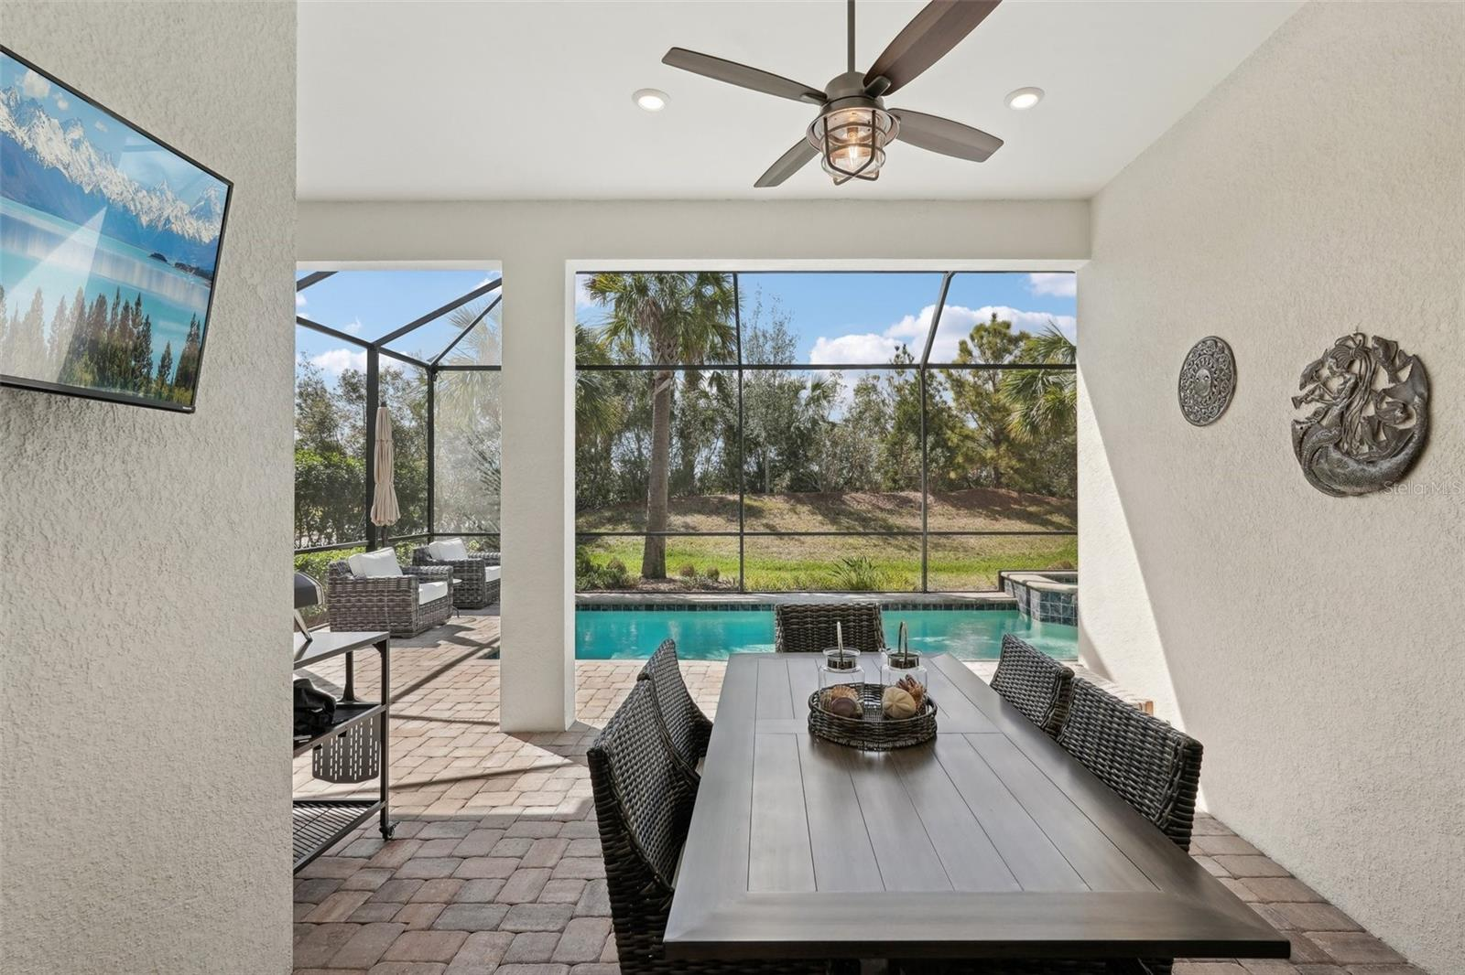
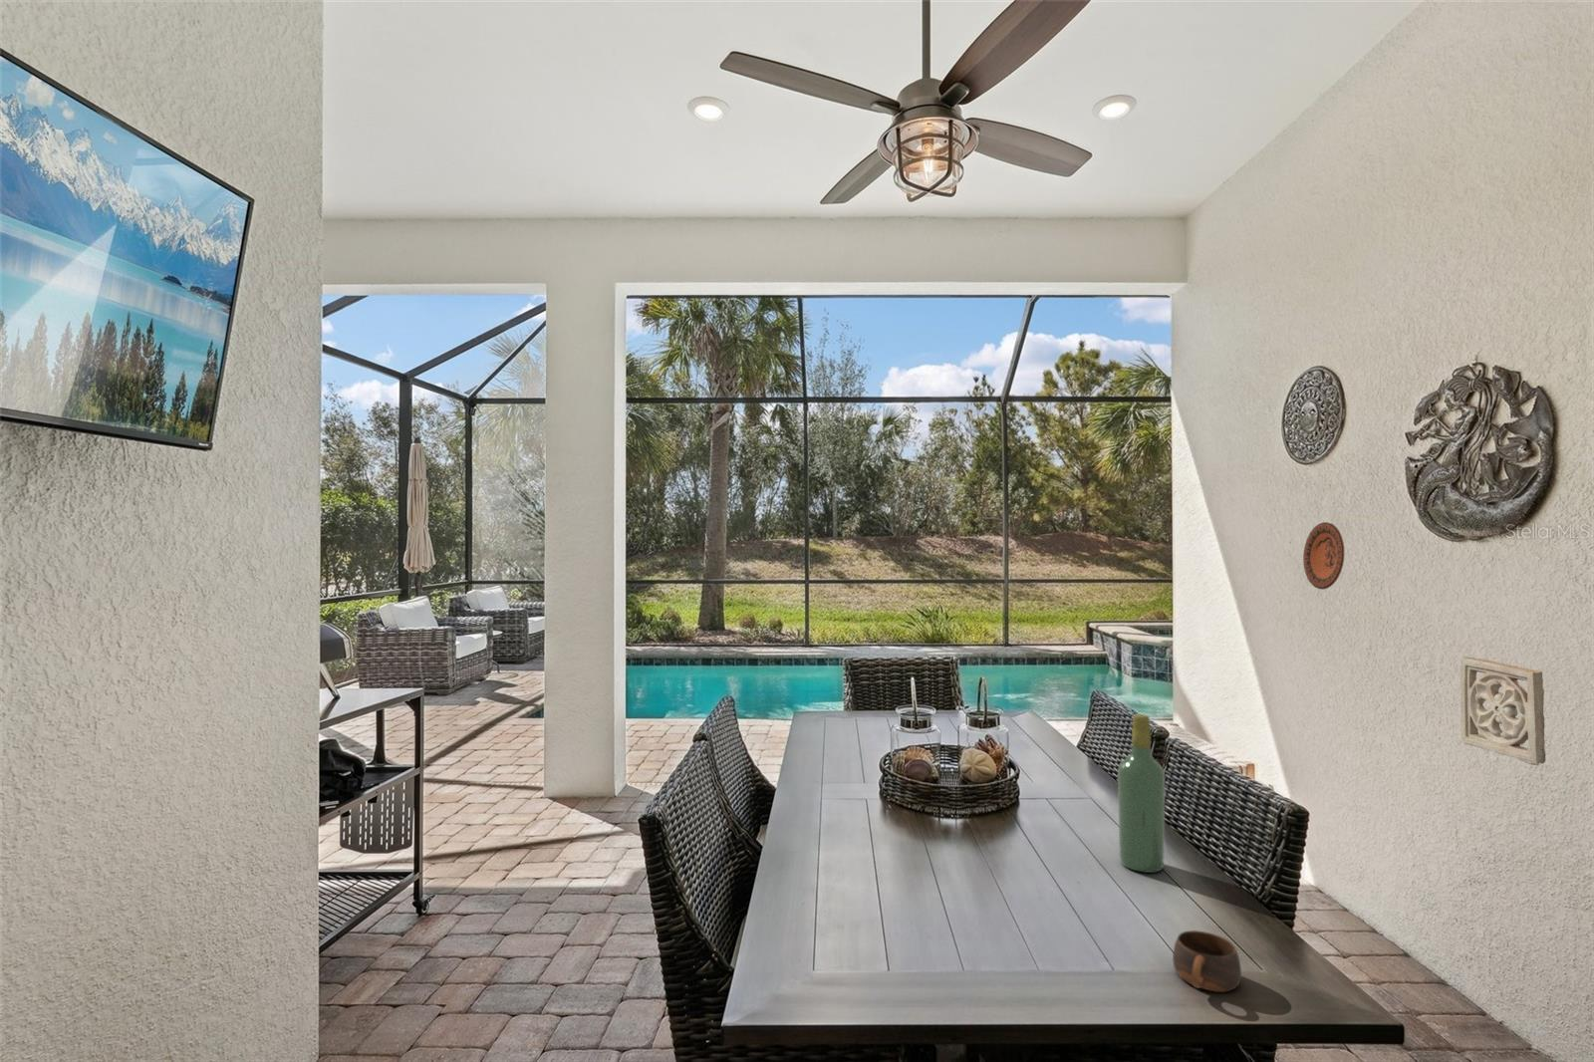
+ wall ornament (1500, 709)
+ cup (1202, 962)
+ wine bottle (1141, 791)
+ decorative plate (1324, 555)
